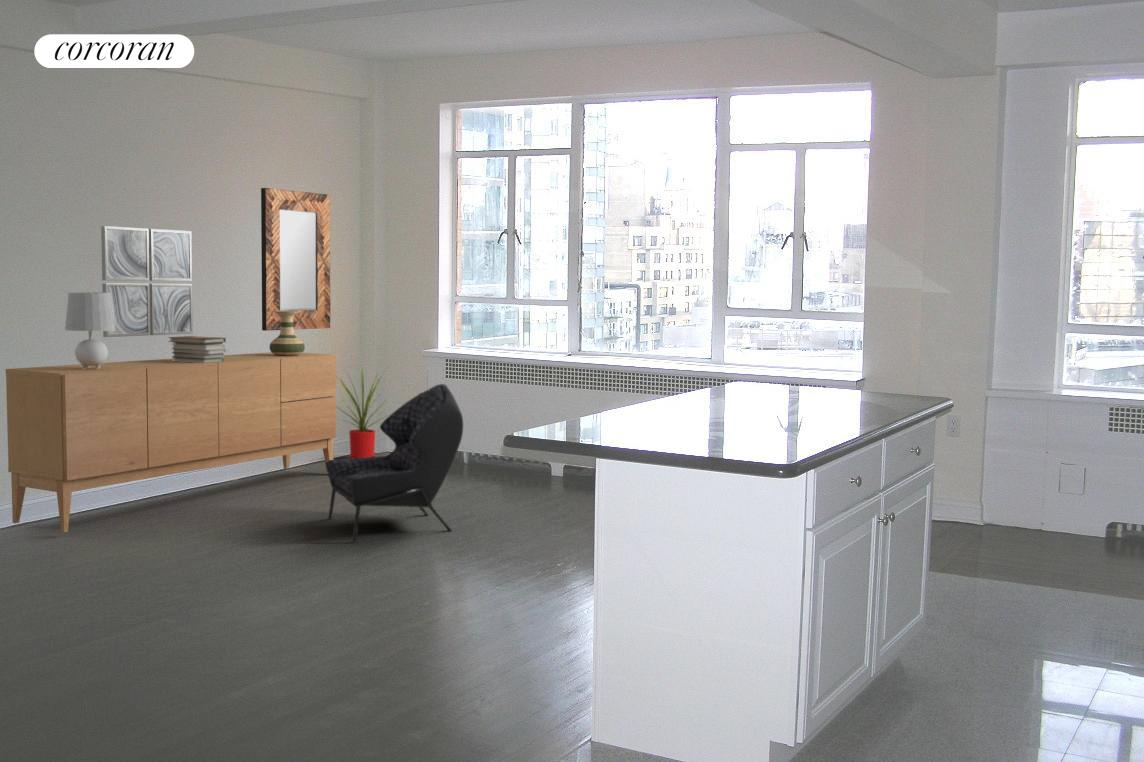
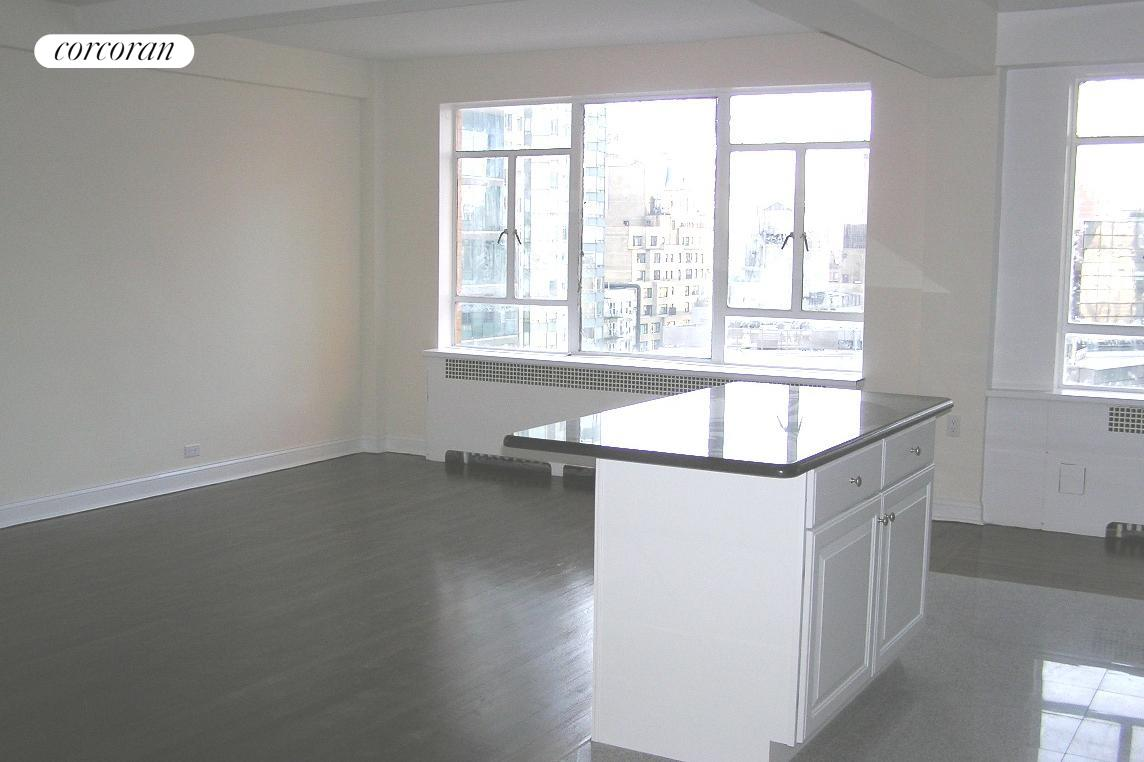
- armchair (387, 456)
- house plant (362, 412)
- wall art (148, 280)
- sideboard (190, 429)
- home mirror (297, 260)
- table lamp (90, 330)
- book stack (198, 349)
- vase (287, 333)
